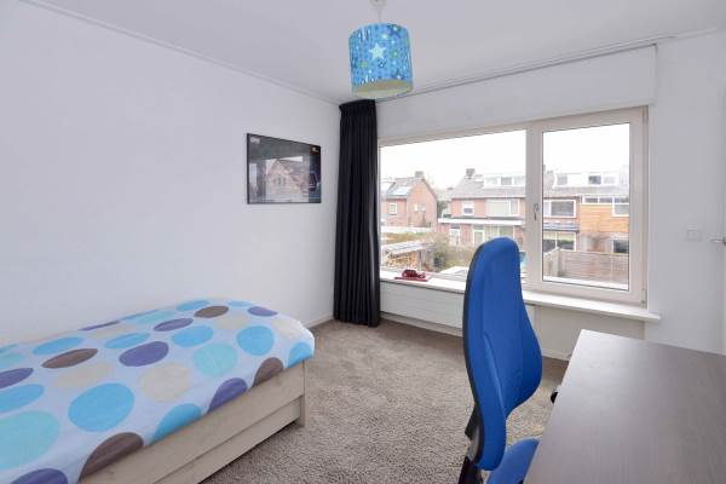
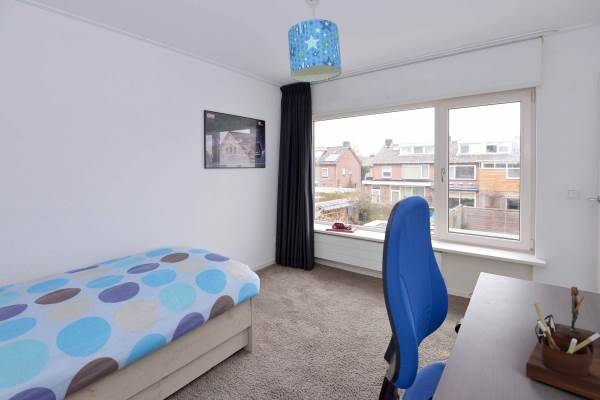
+ desk organizer (568, 330)
